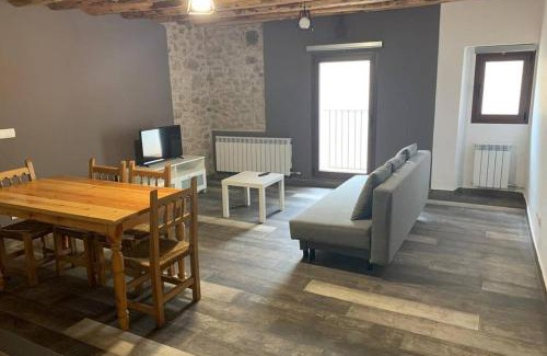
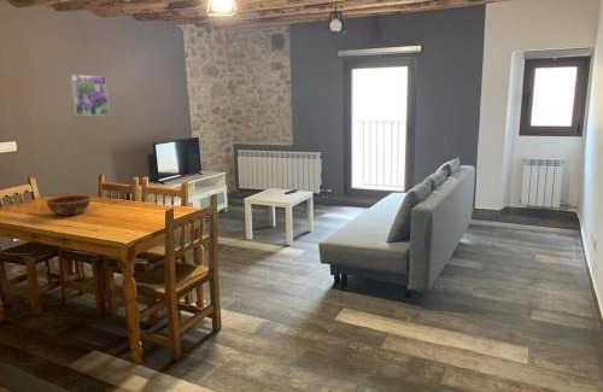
+ bowl (69, 206)
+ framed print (89, 95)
